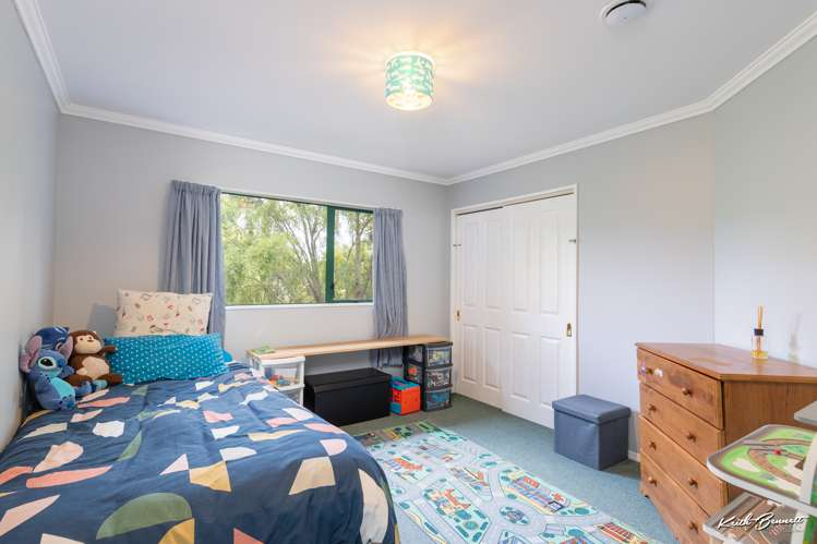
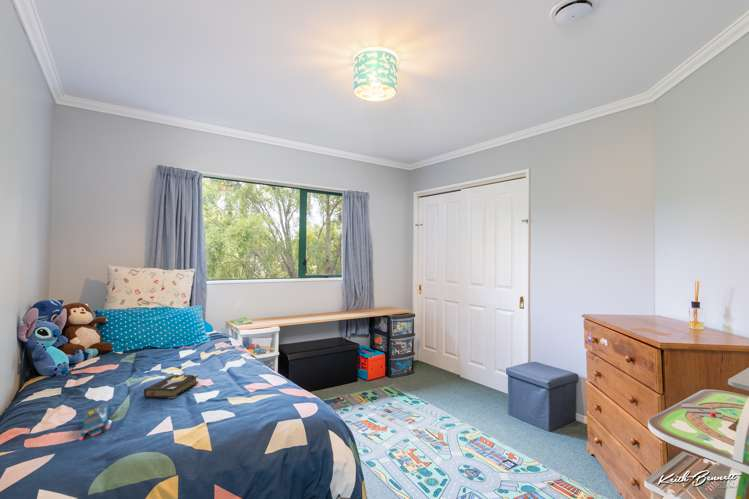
+ toy car (97, 417)
+ hardback book (172, 385)
